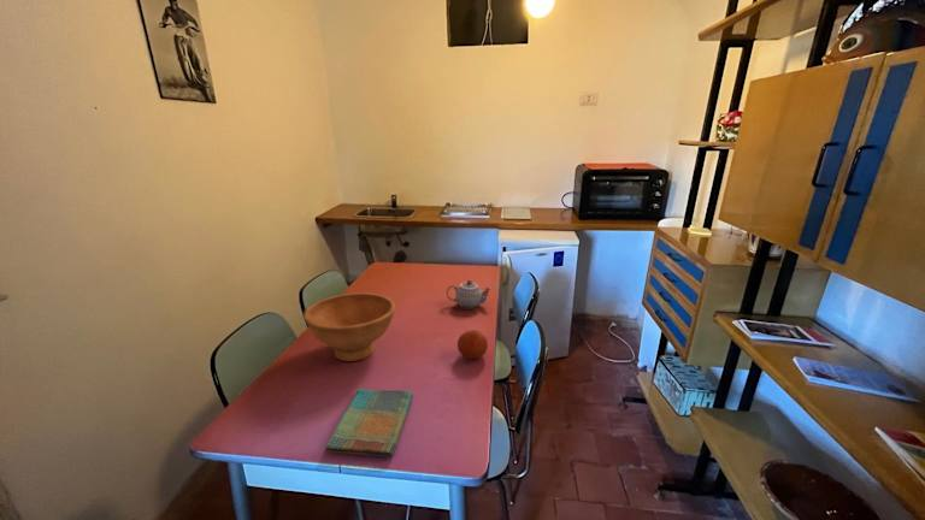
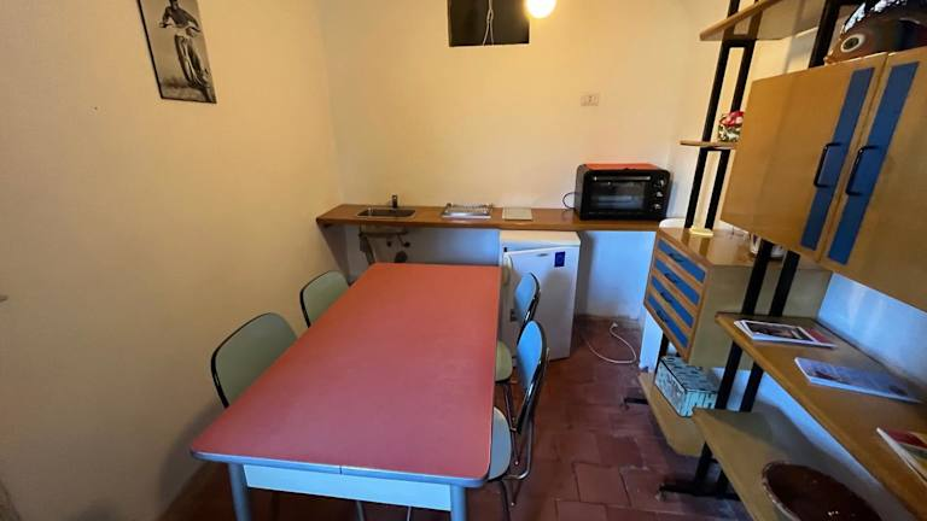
- bowl (352, 330)
- fruit (472, 343)
- teapot (469, 292)
- dish towel (373, 418)
